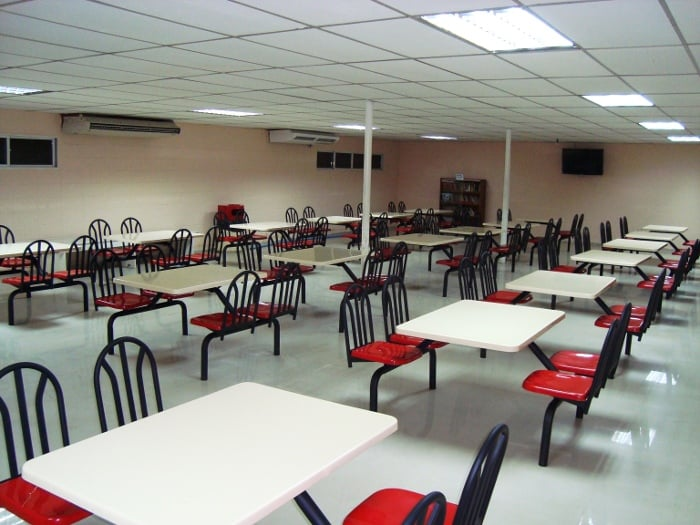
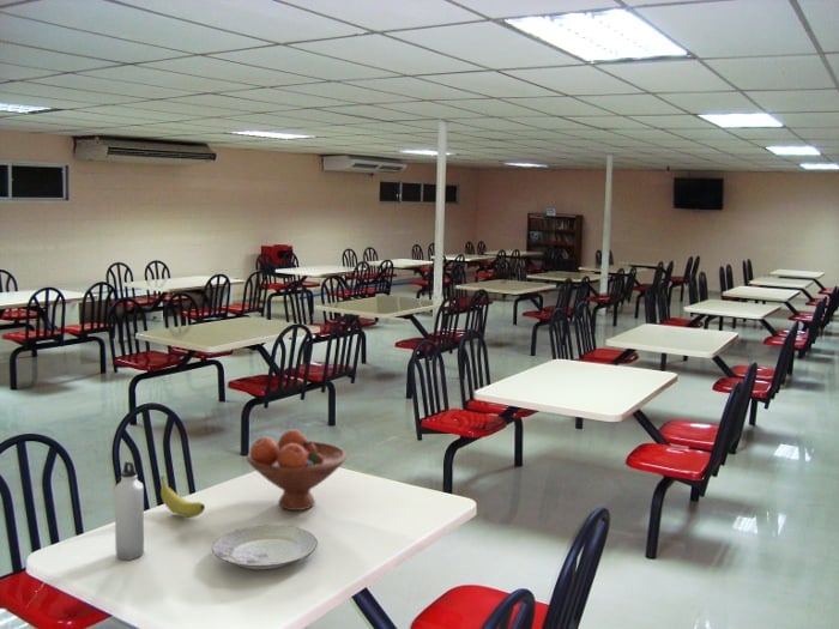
+ water bottle (129, 508)
+ fruit (181, 498)
+ fruit bowl (296, 470)
+ plate (265, 549)
